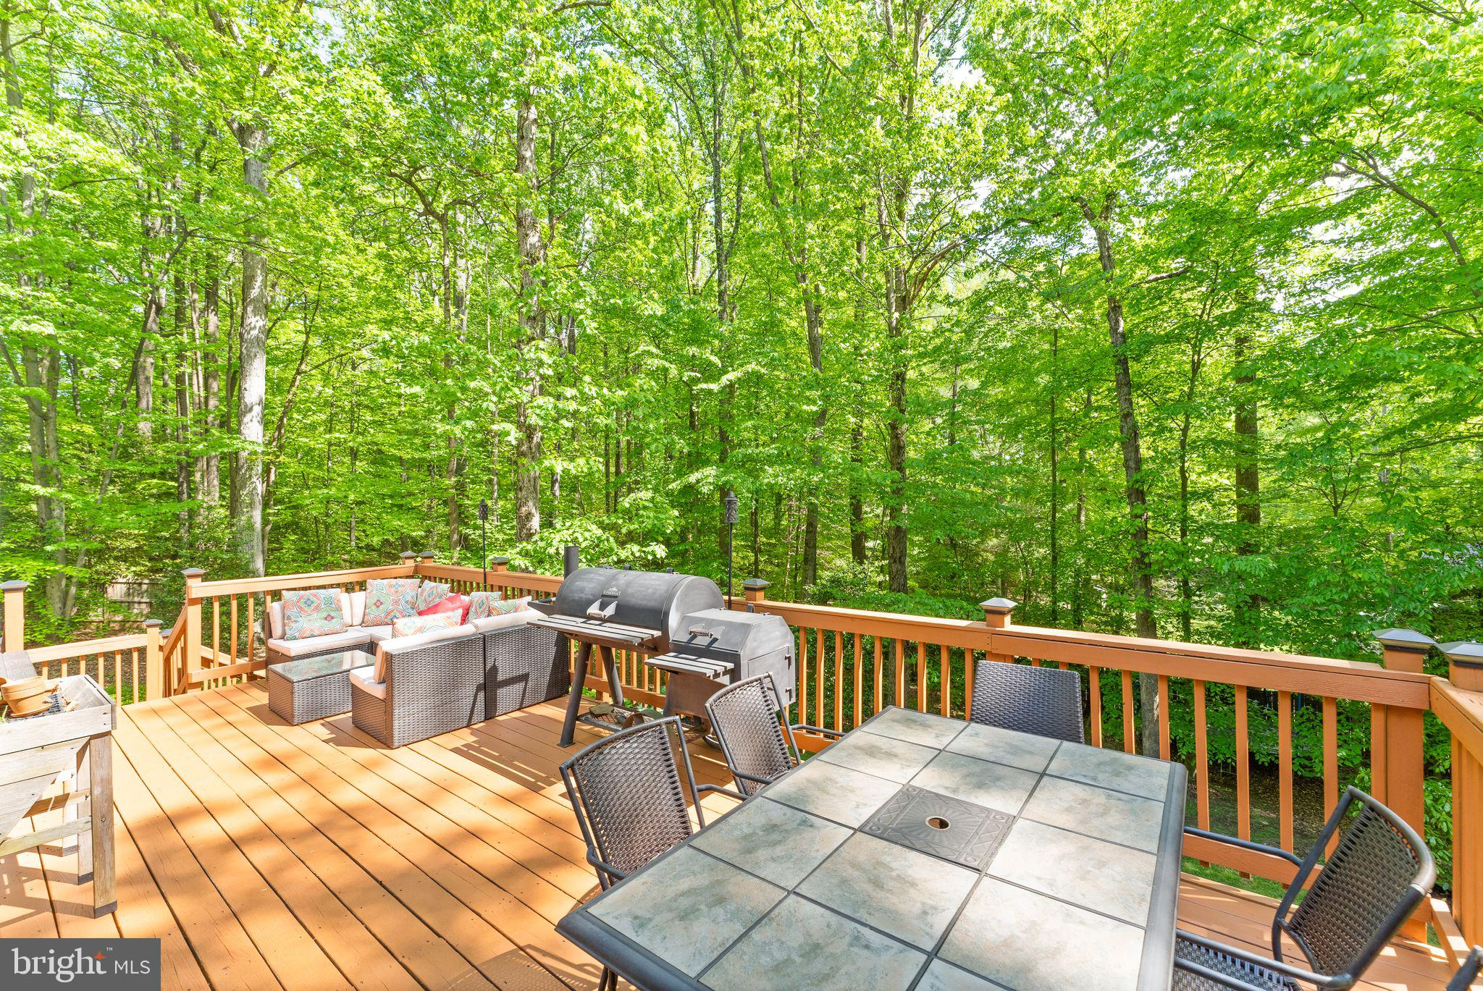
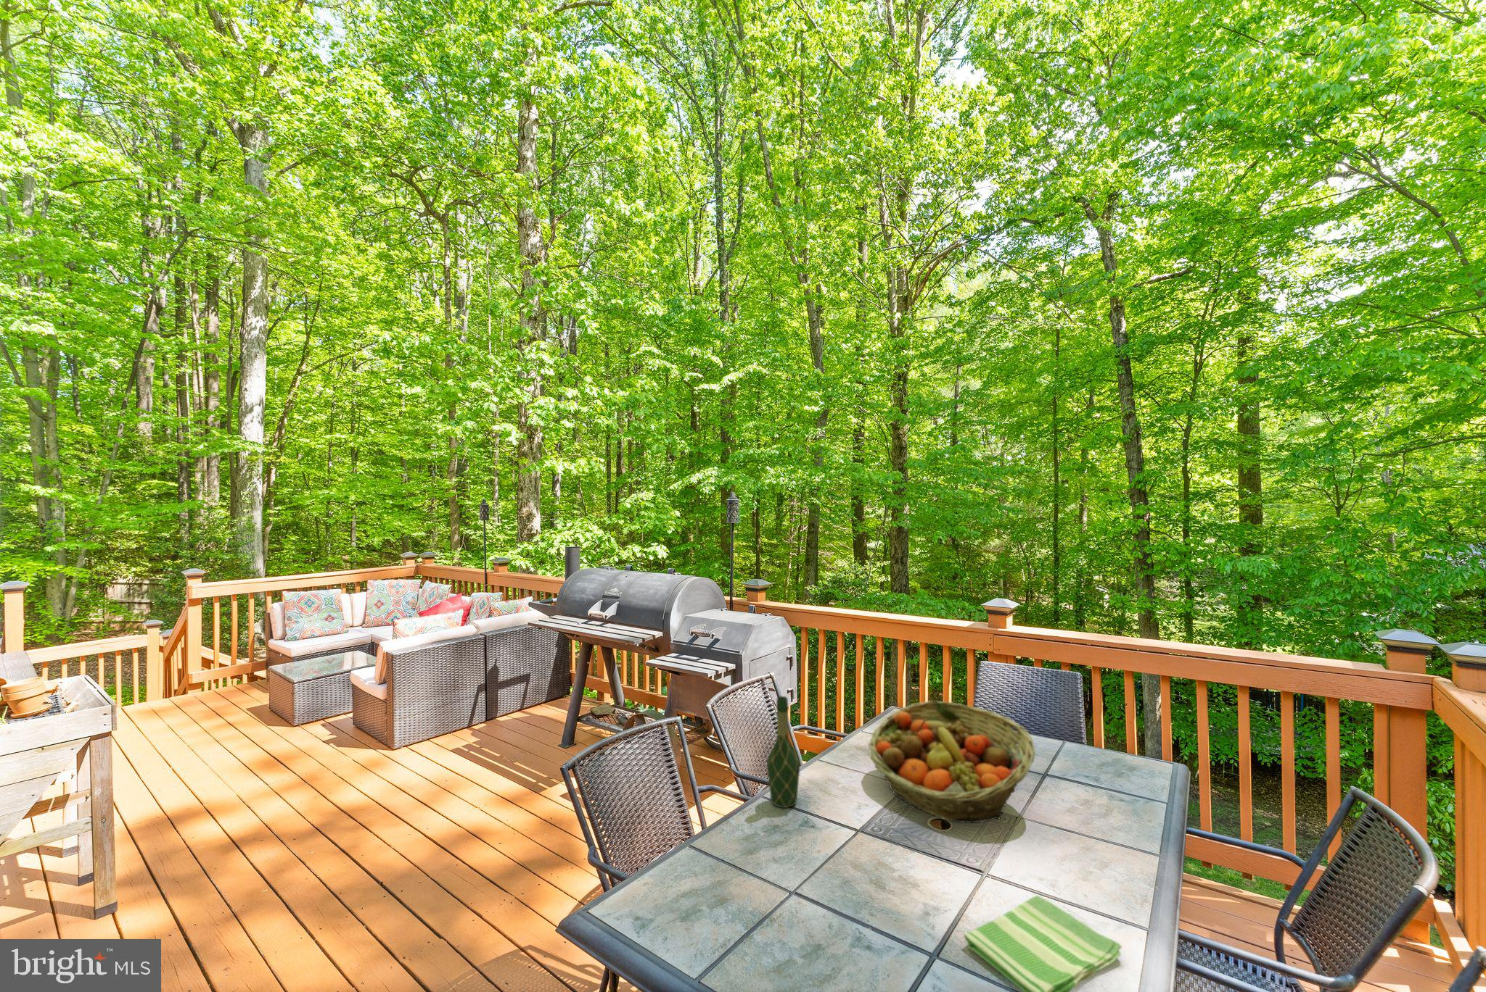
+ wine bottle (783, 750)
+ fruit basket (946, 756)
+ dish towel (1041, 943)
